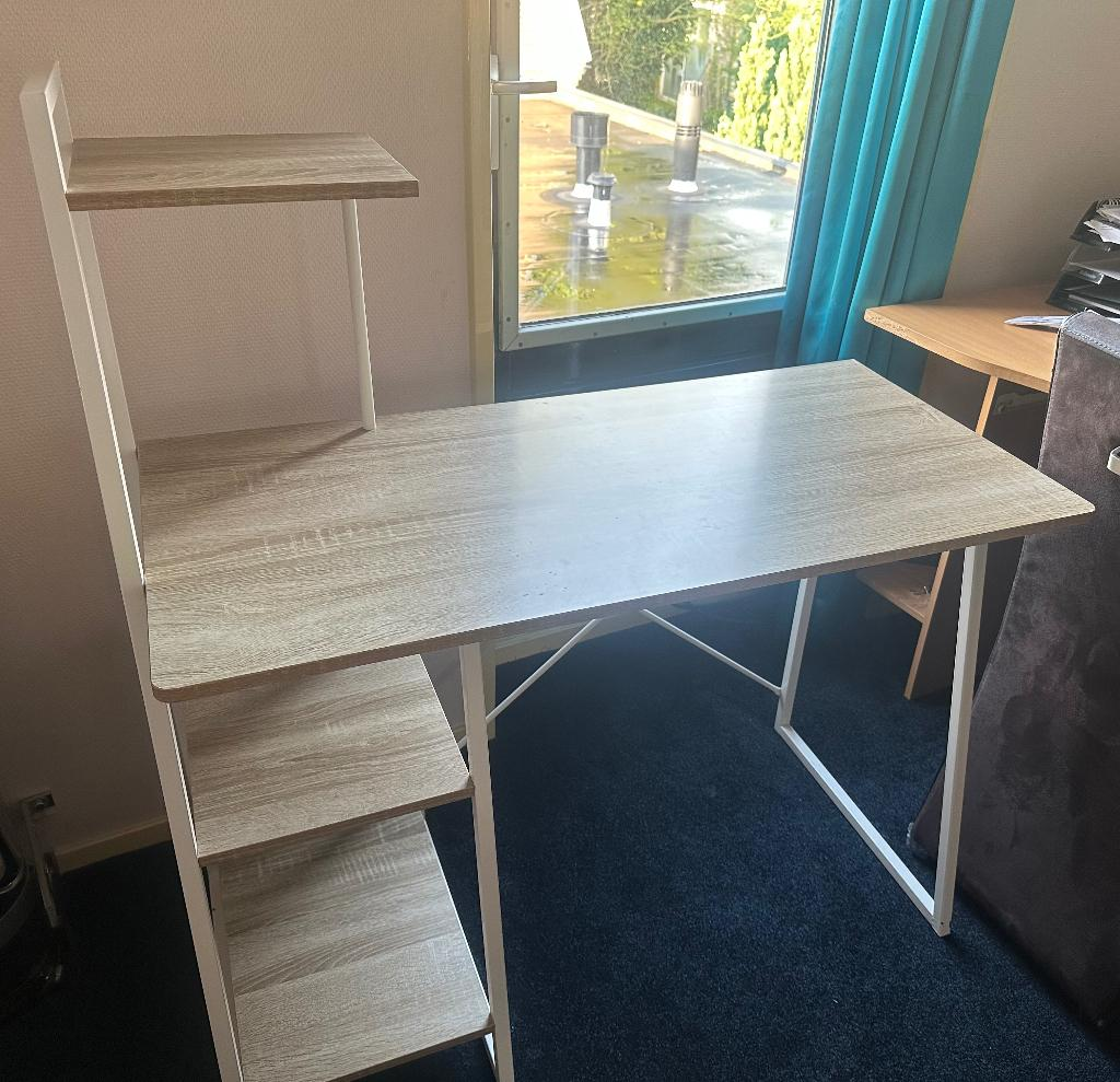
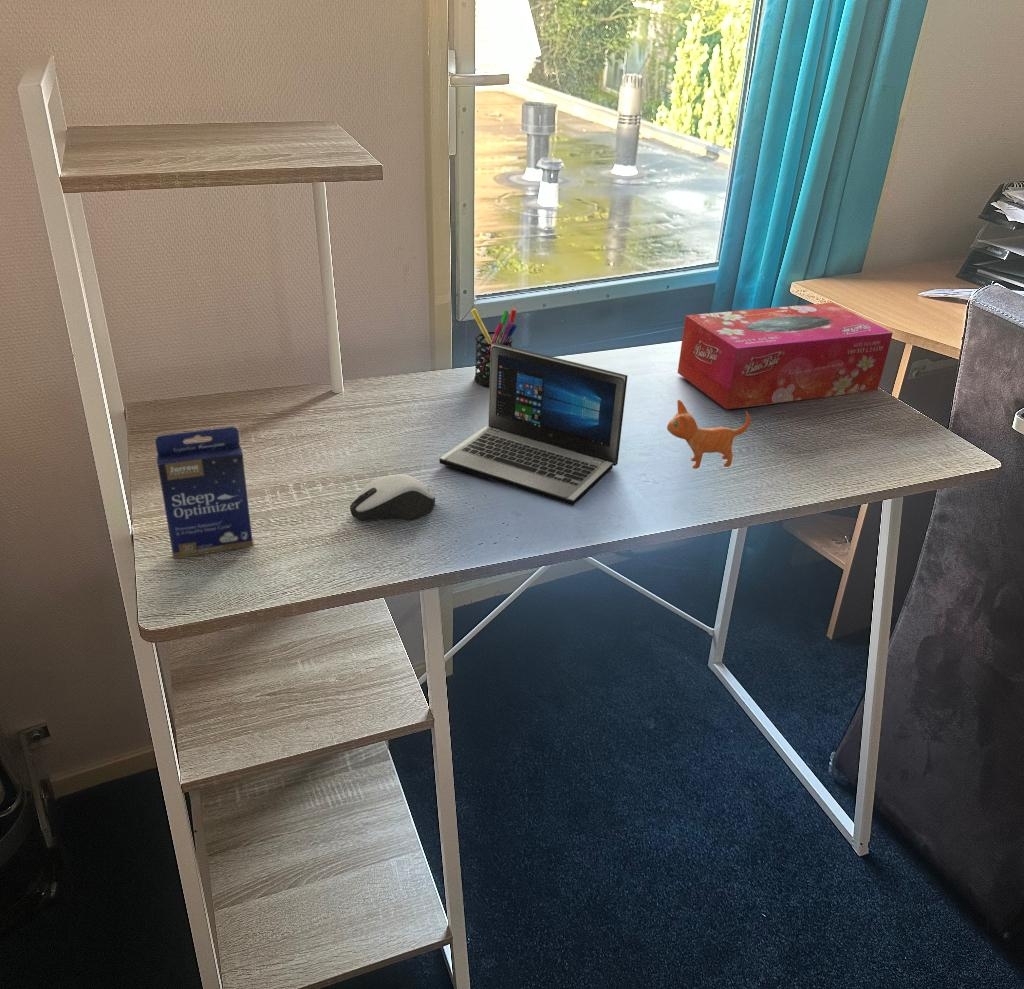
+ pen holder (497, 342)
+ laptop (578, 419)
+ tissue box (782, 353)
+ computer mouse (393, 495)
+ small box (205, 493)
